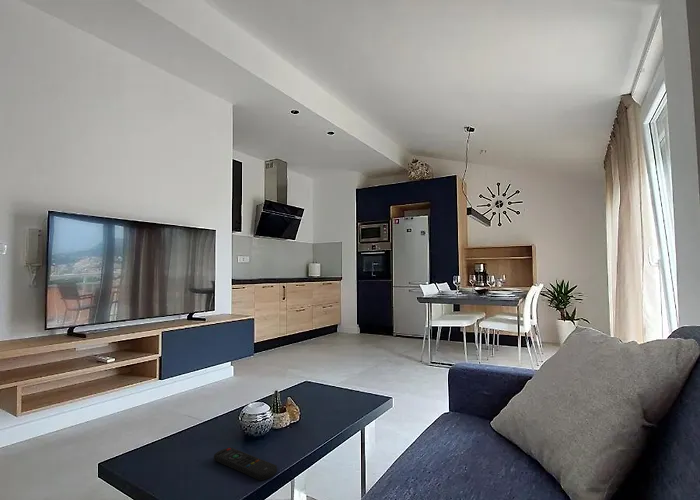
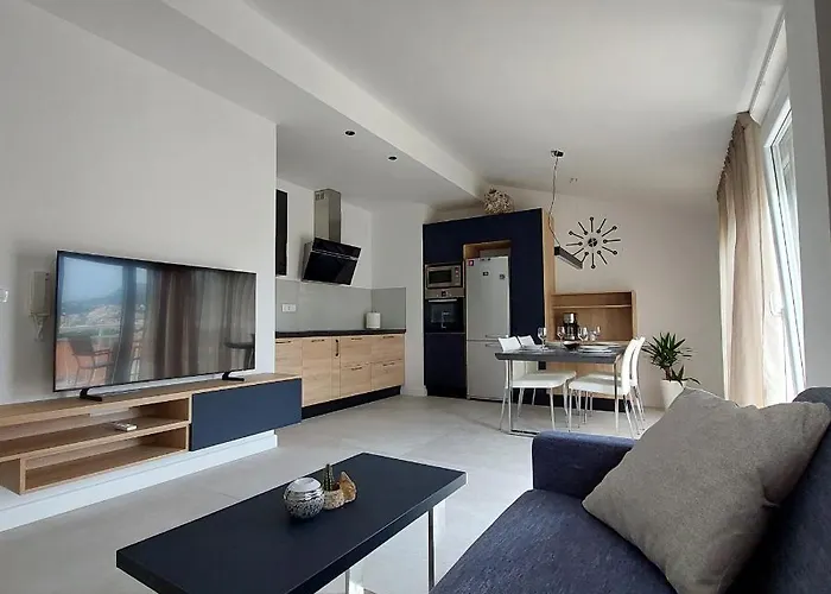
- remote control (244, 462)
